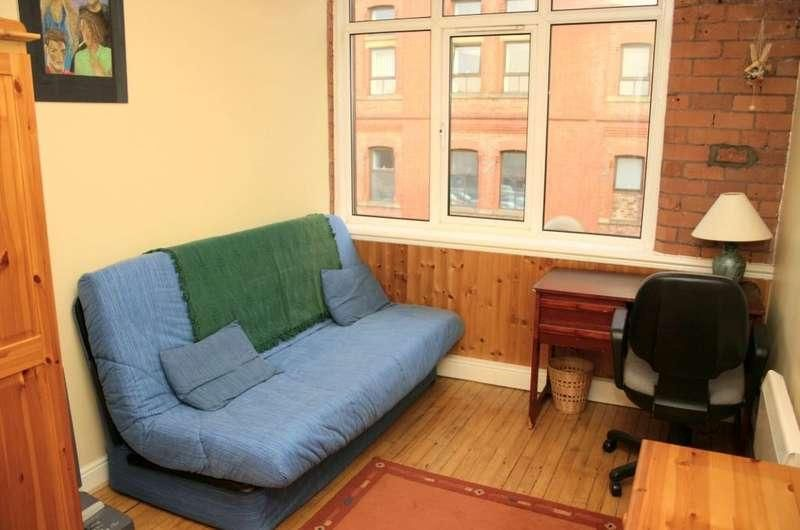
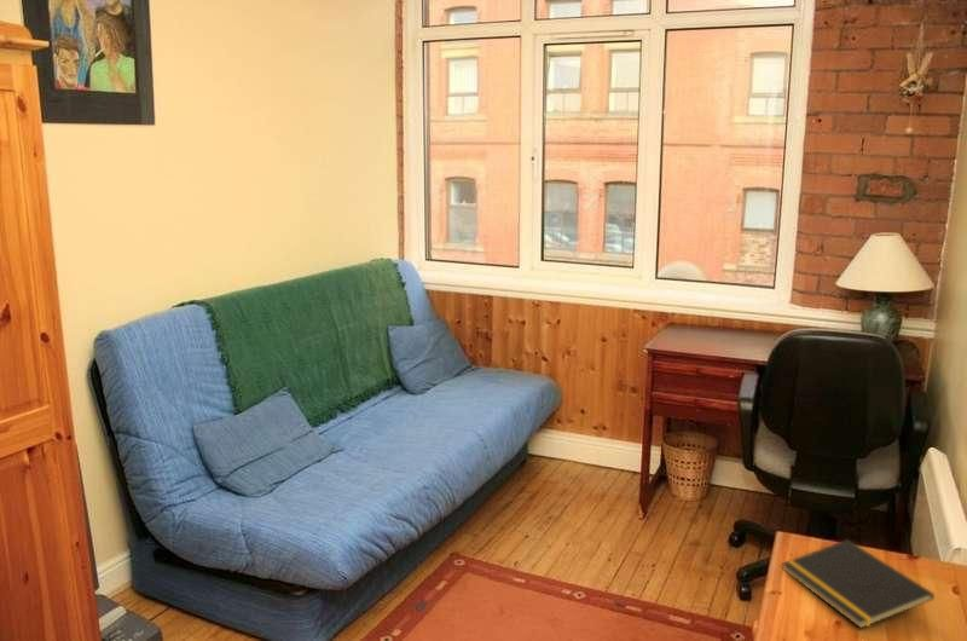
+ notepad (853, 579)
